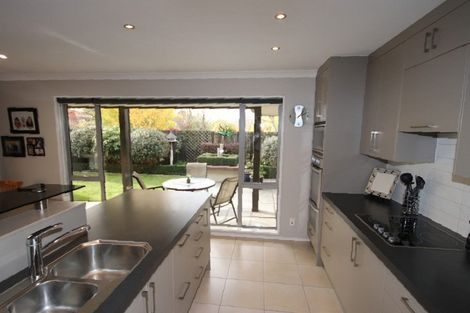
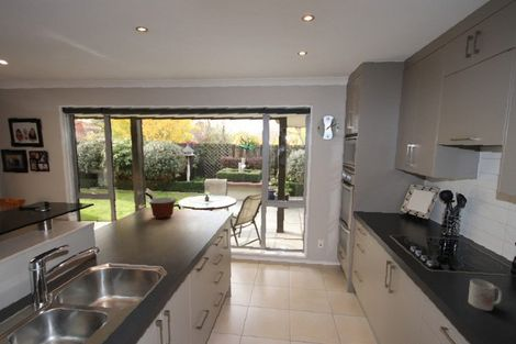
+ mixing bowl (162, 208)
+ mug (485, 295)
